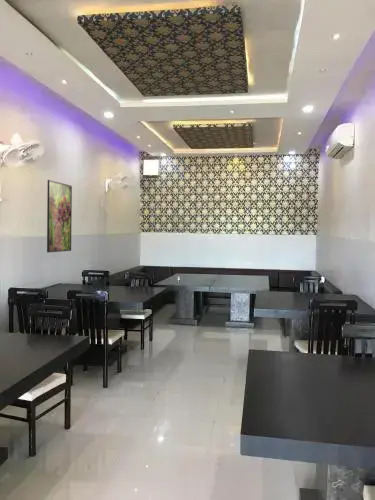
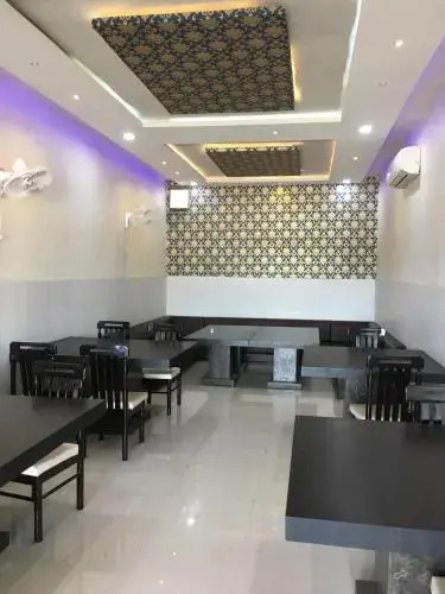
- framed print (60, 217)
